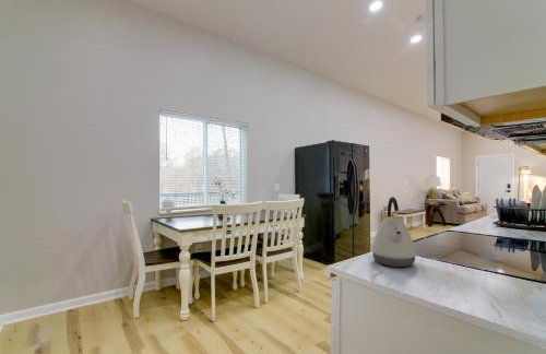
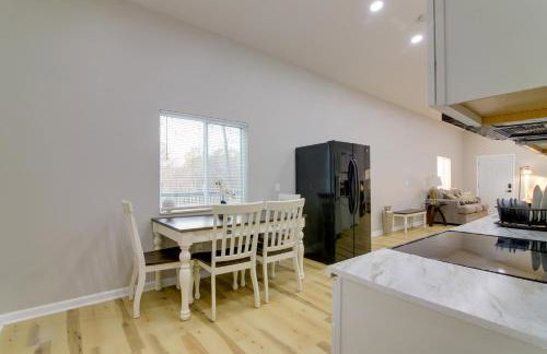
- kettle (393, 229)
